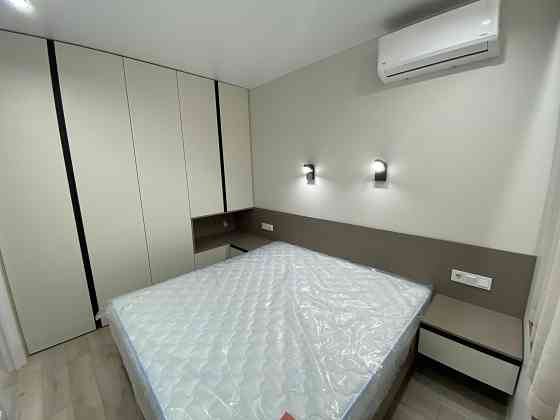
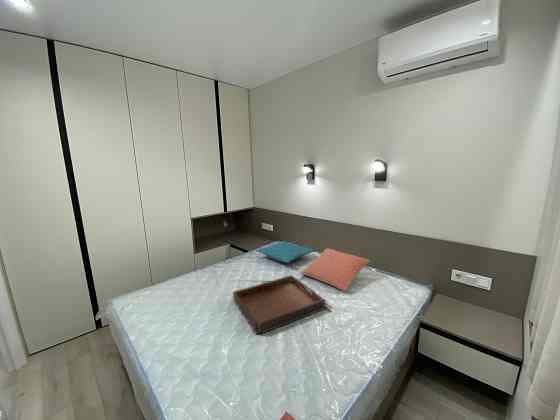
+ serving tray (277, 299)
+ pillow (285, 251)
+ pillow (334, 266)
